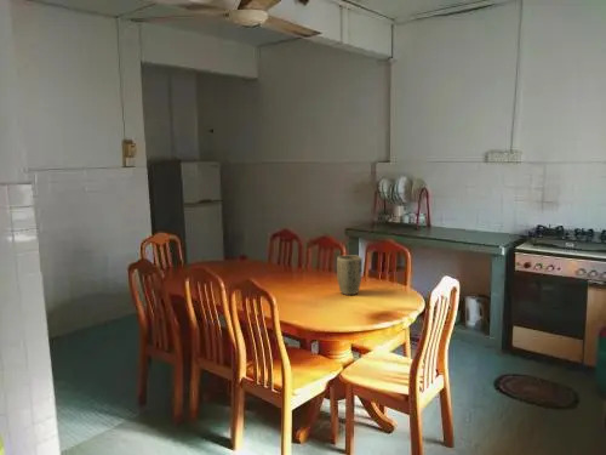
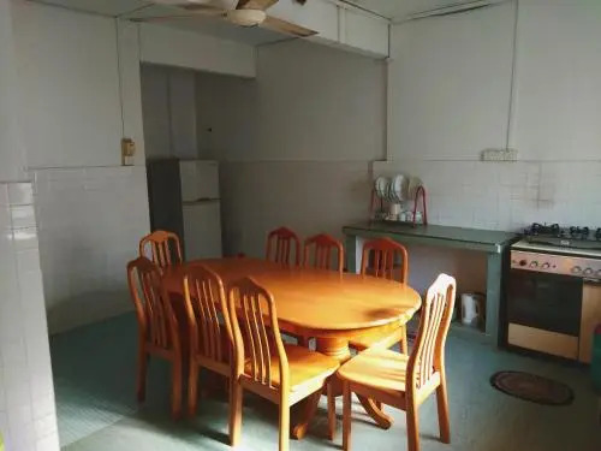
- plant pot (349, 274)
